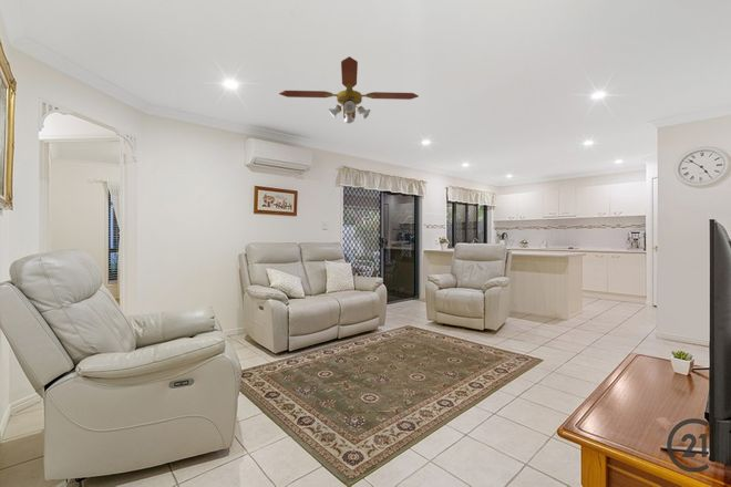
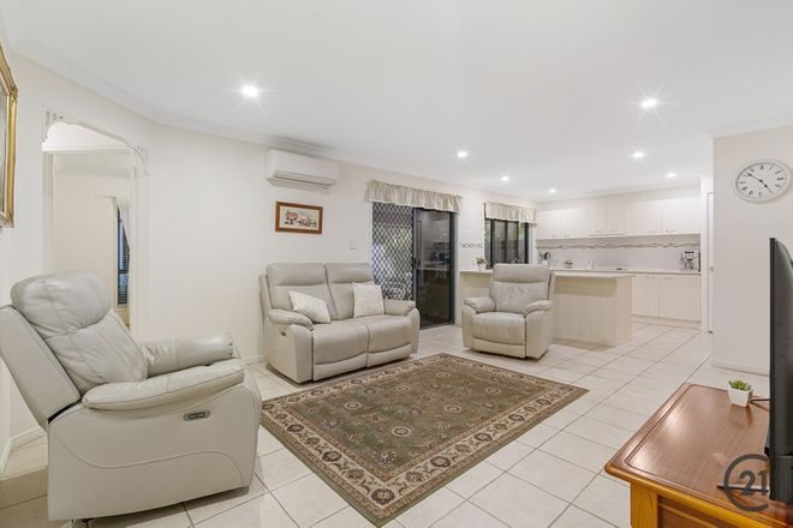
- ceiling fan (349, 99)
